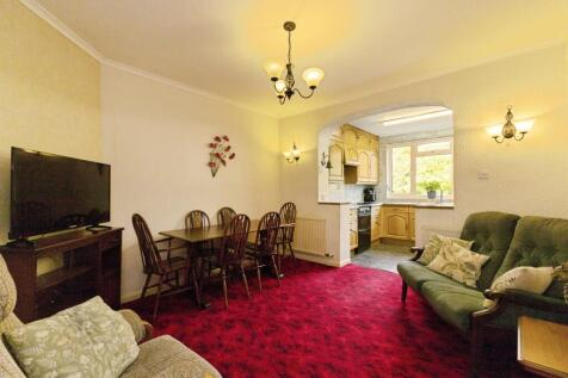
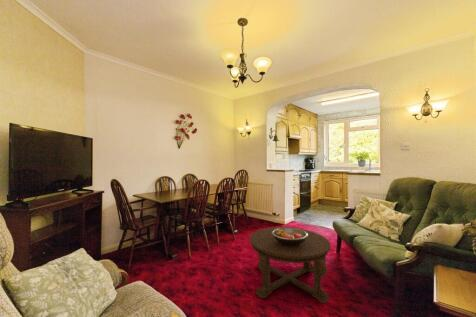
+ coffee table (288, 260)
+ fruit bowl (289, 236)
